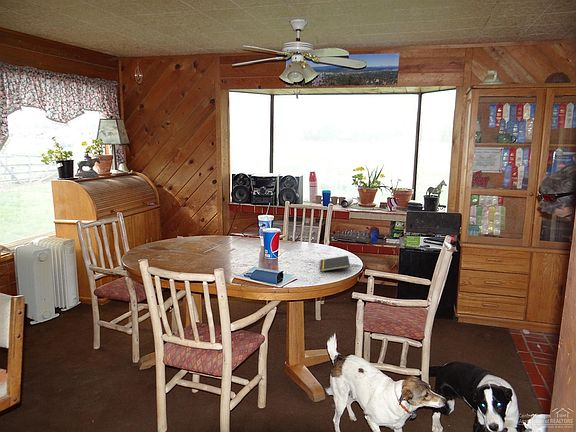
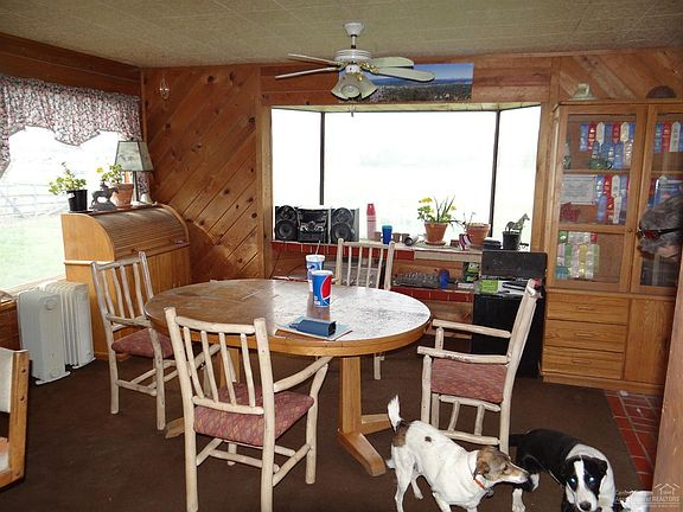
- notepad (334, 263)
